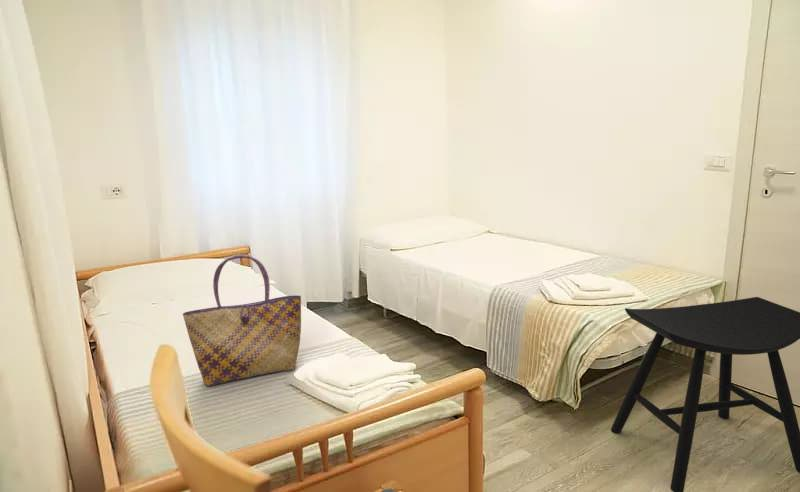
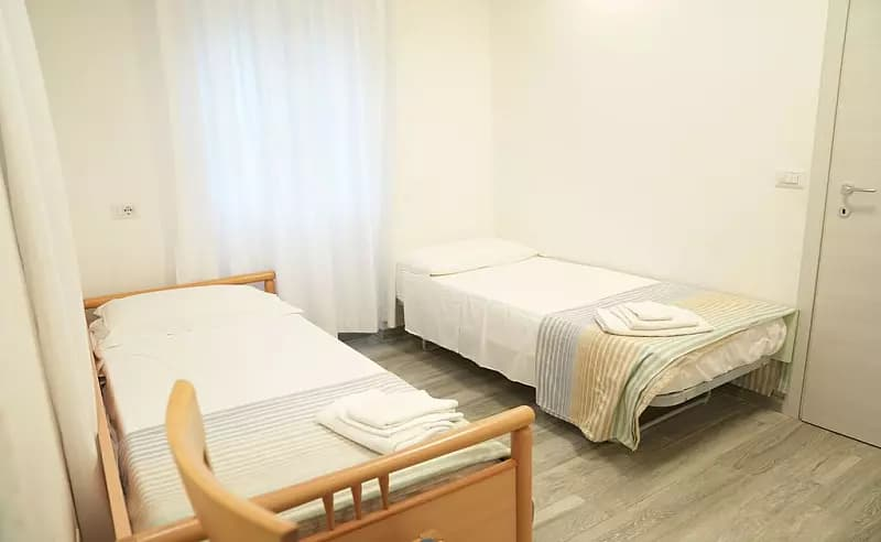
- stool (701, 383)
- tote bag (245, 315)
